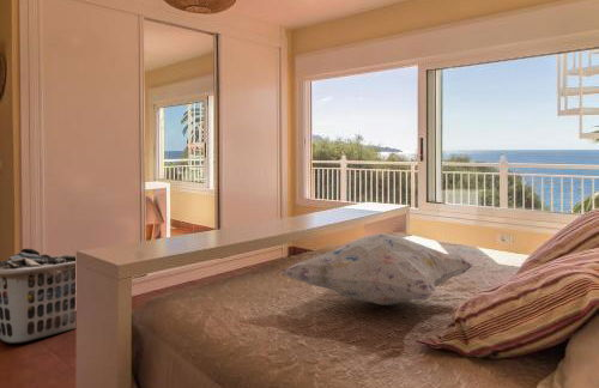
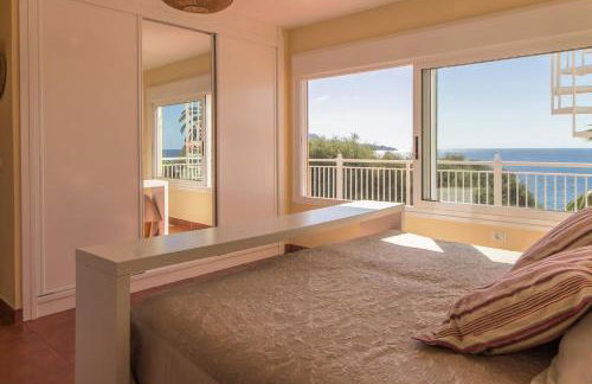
- decorative pillow (383, 268)
- clothes hamper (41, 290)
